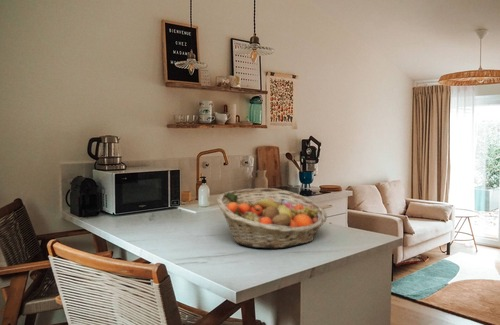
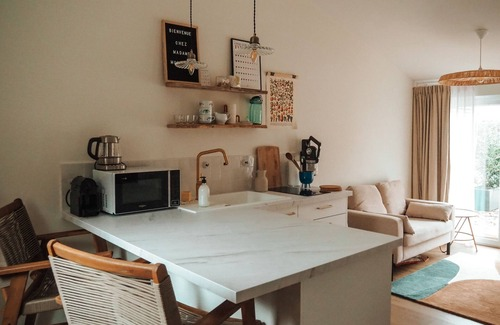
- fruit basket (272, 215)
